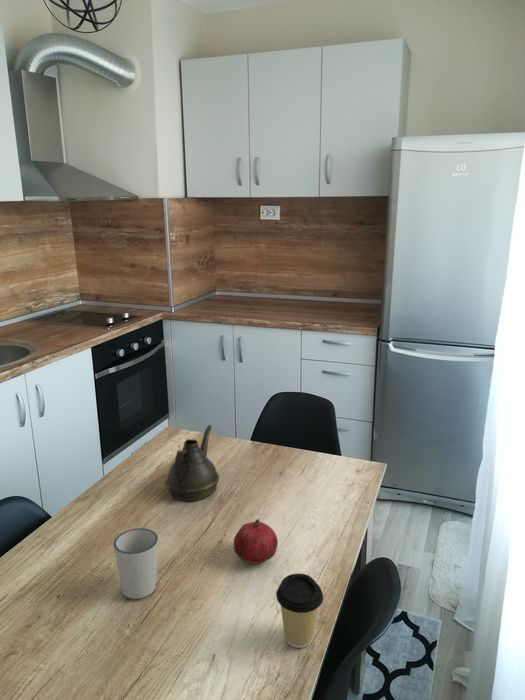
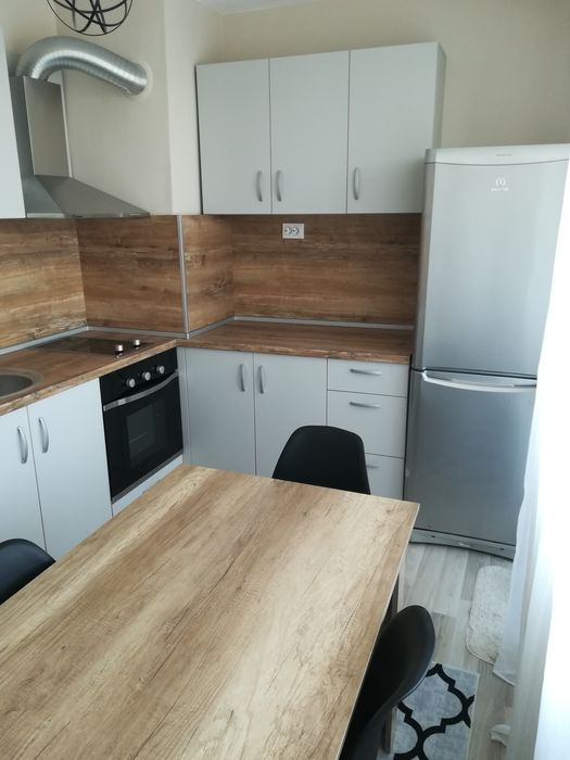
- teapot (196, 460)
- coffee cup (299, 612)
- cup (137, 562)
- fruit (255, 538)
